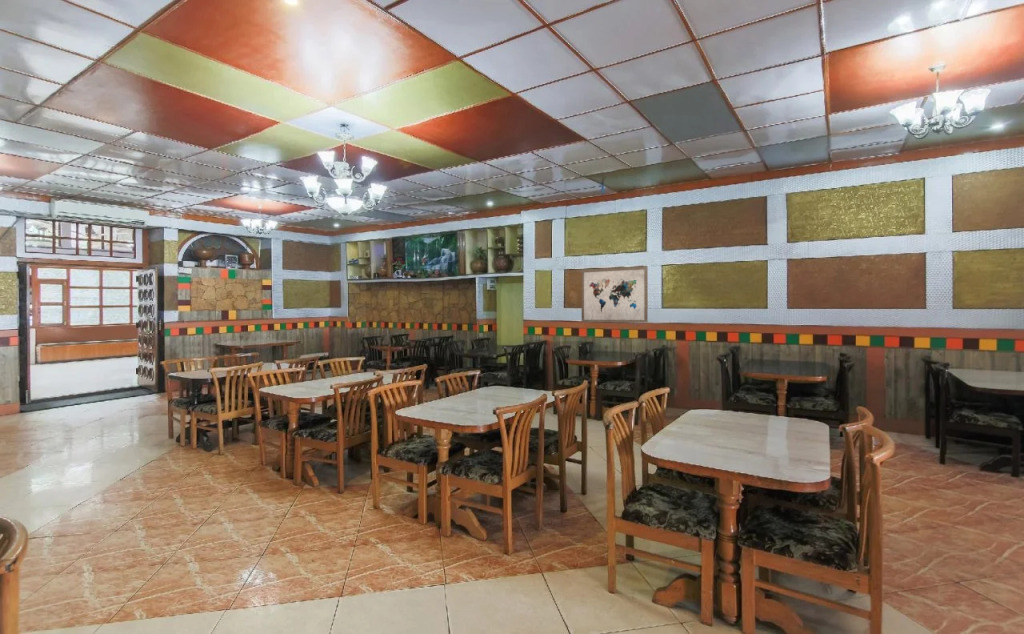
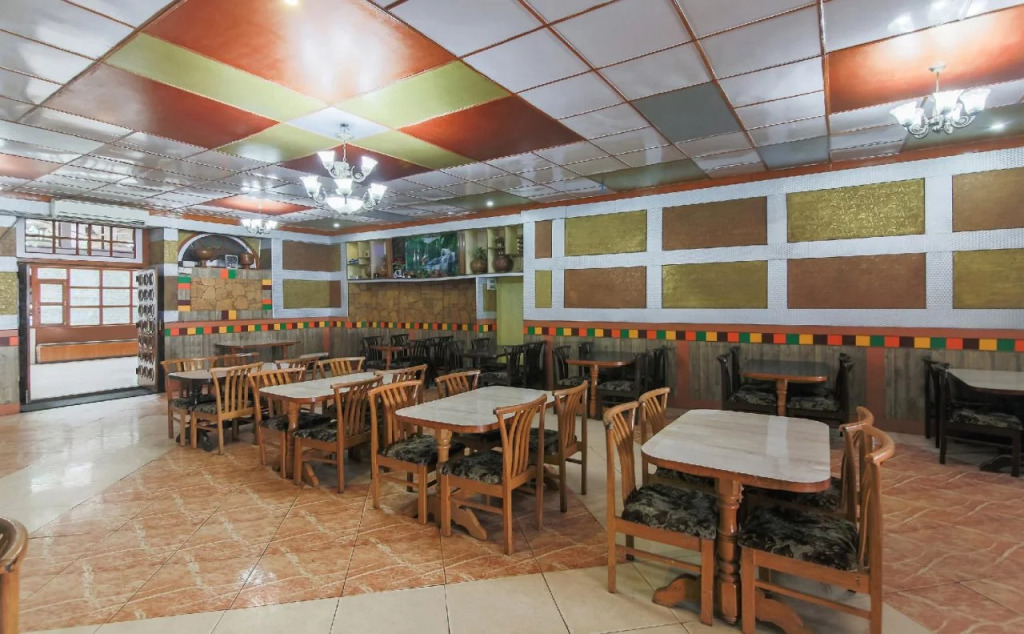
- wall art (613, 295)
